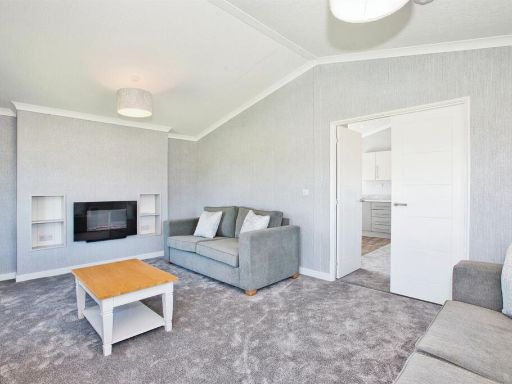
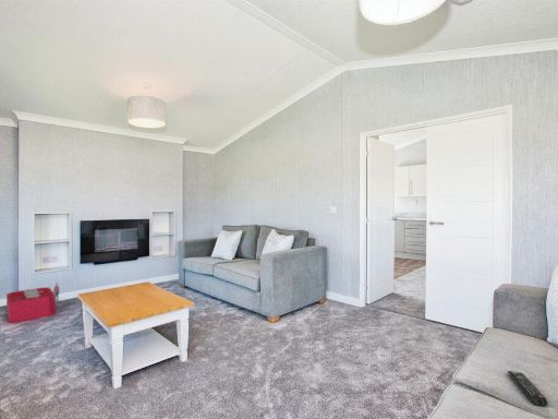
+ storage bin (36, 300)
+ remote control (525, 385)
